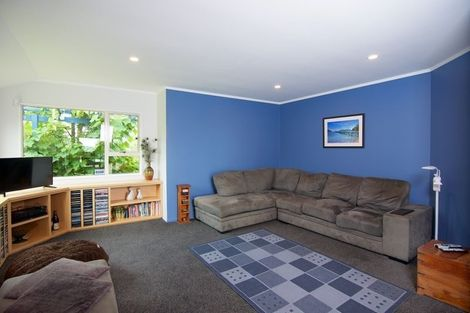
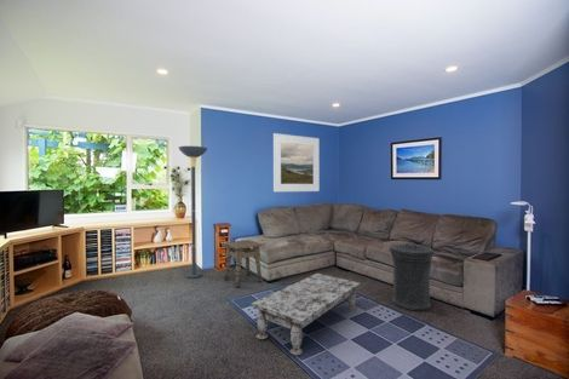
+ trash can (410, 272)
+ floor lamp (192, 212)
+ side table (241, 260)
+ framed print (297, 163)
+ coffee table (311, 305)
